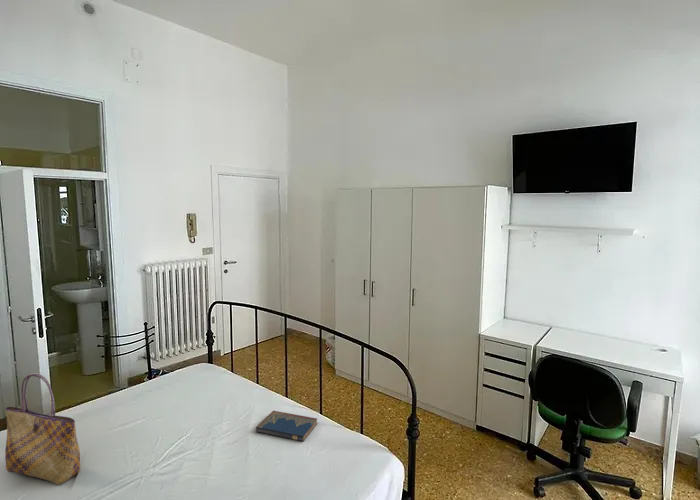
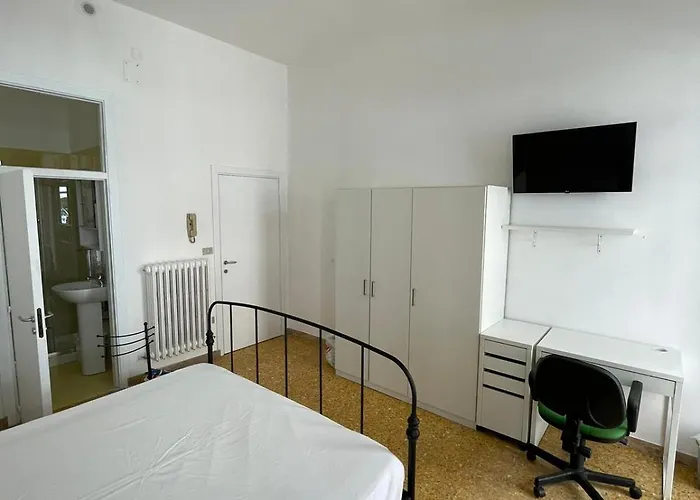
- hardcover book (287, 425)
- tote bag (39, 423)
